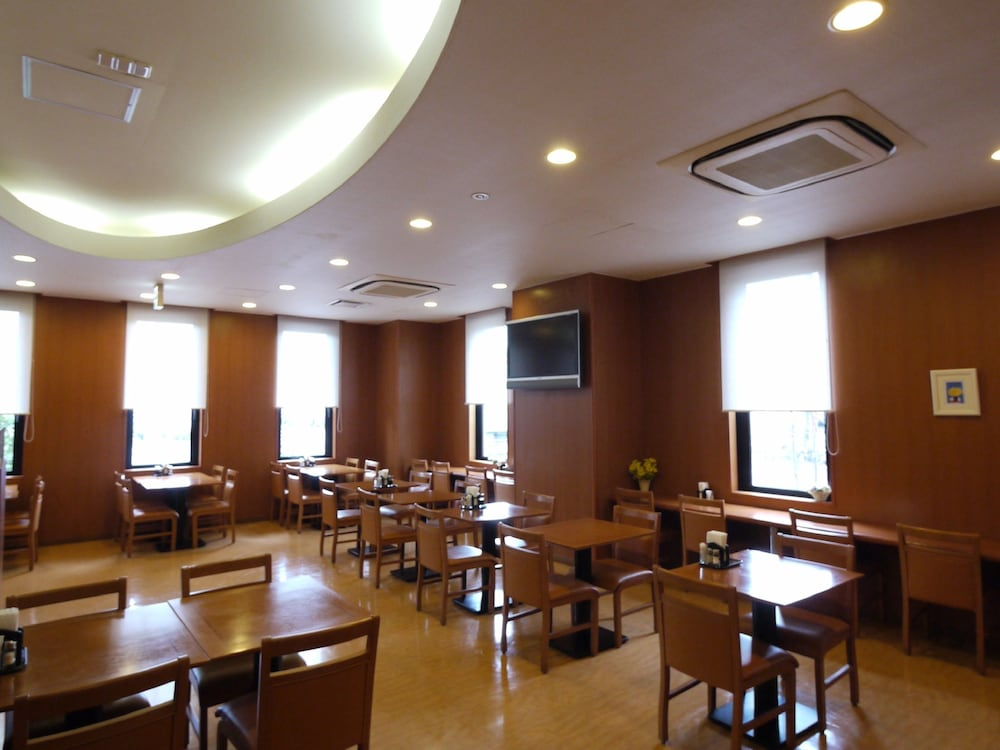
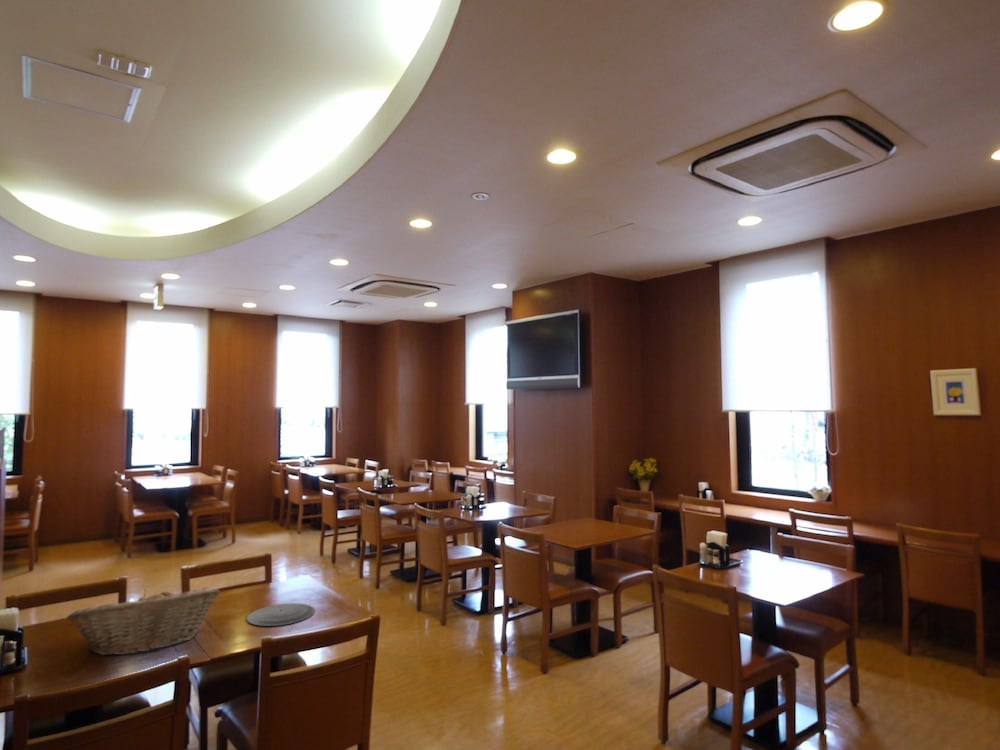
+ plate (281, 612)
+ fruit basket (147, 613)
